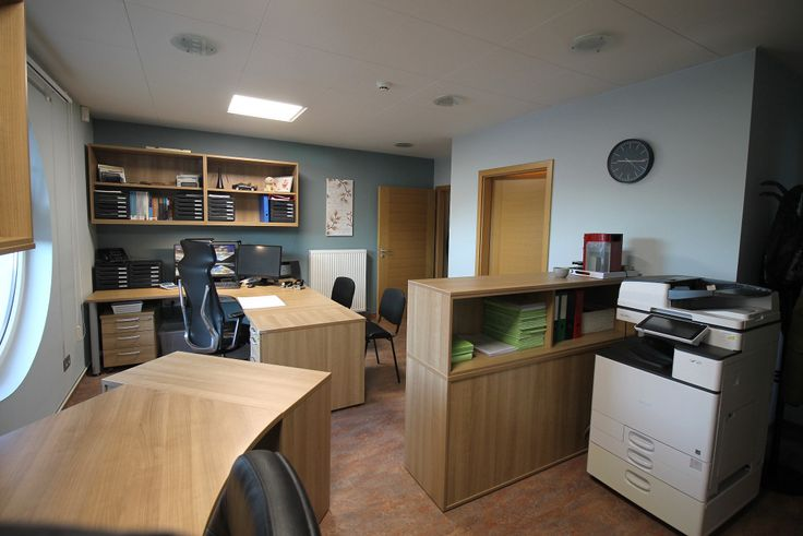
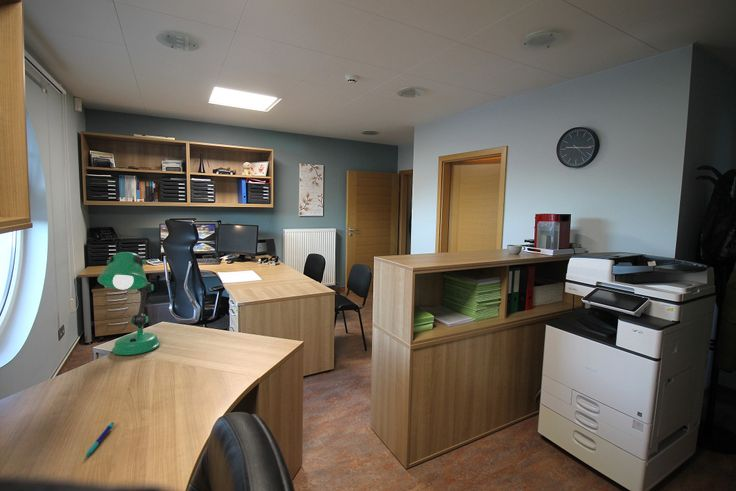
+ pen (99, 439)
+ desk lamp (140, 302)
